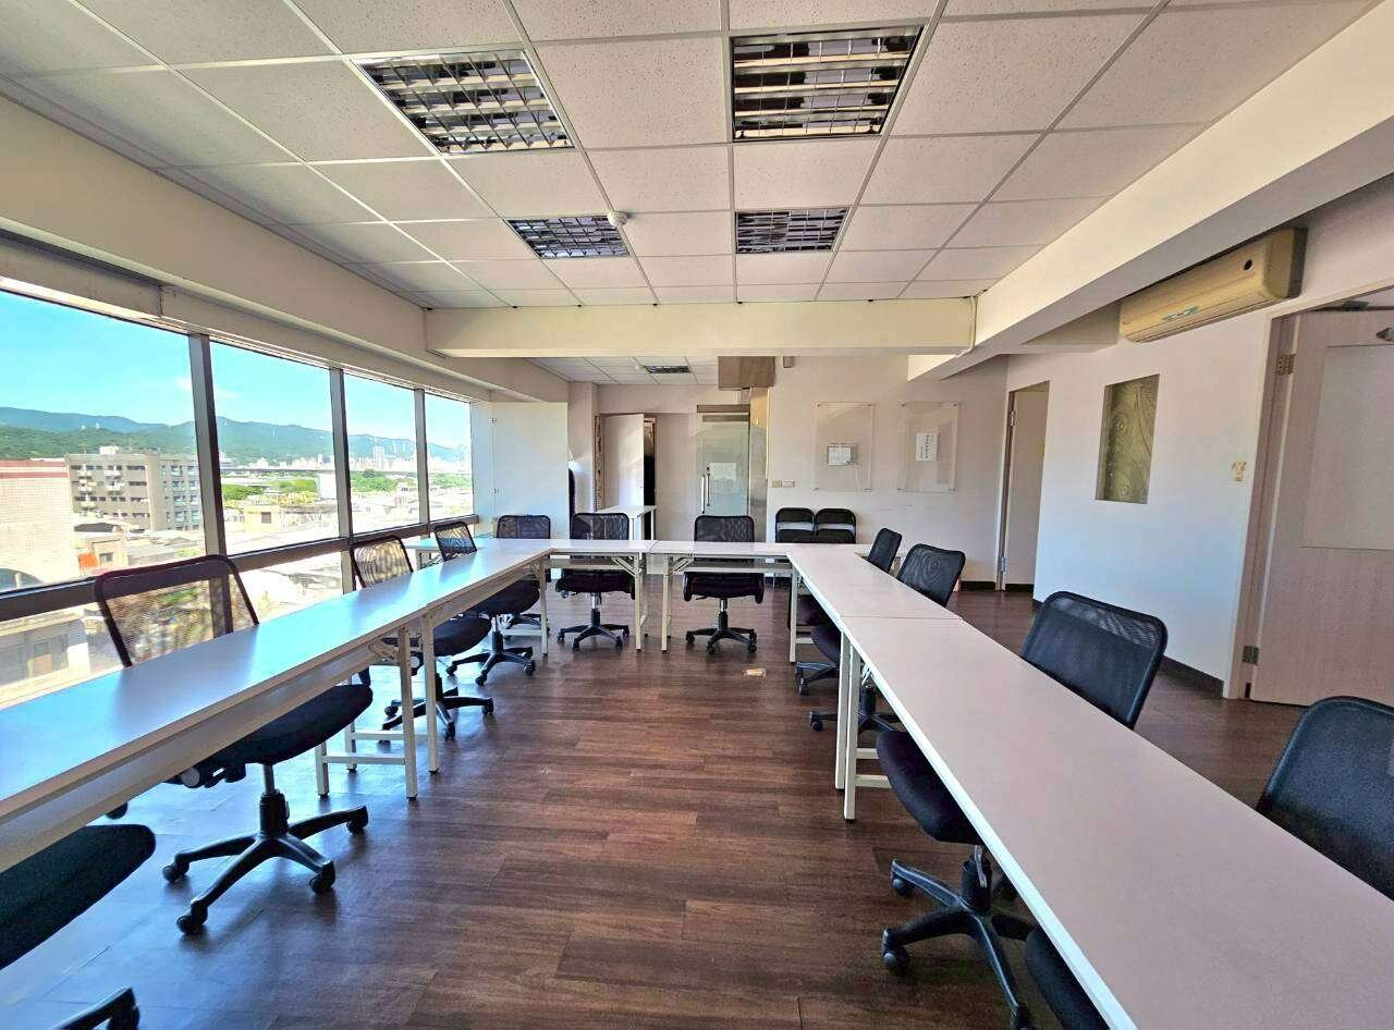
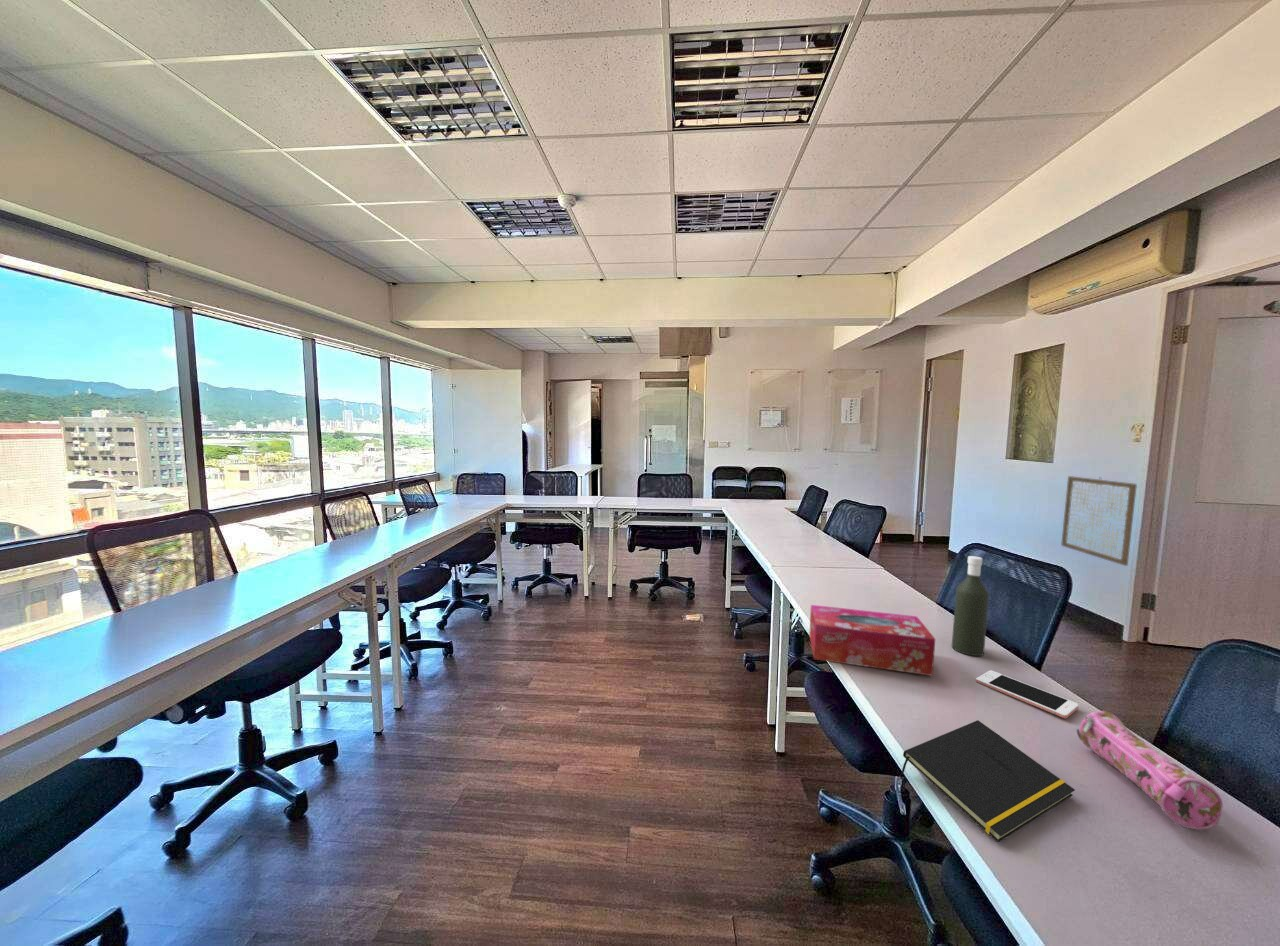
+ wall art (1095, 515)
+ notepad (986, 772)
+ tissue box (866, 637)
+ bottle (971, 603)
+ cell phone (1024, 692)
+ pencil case (1142, 764)
